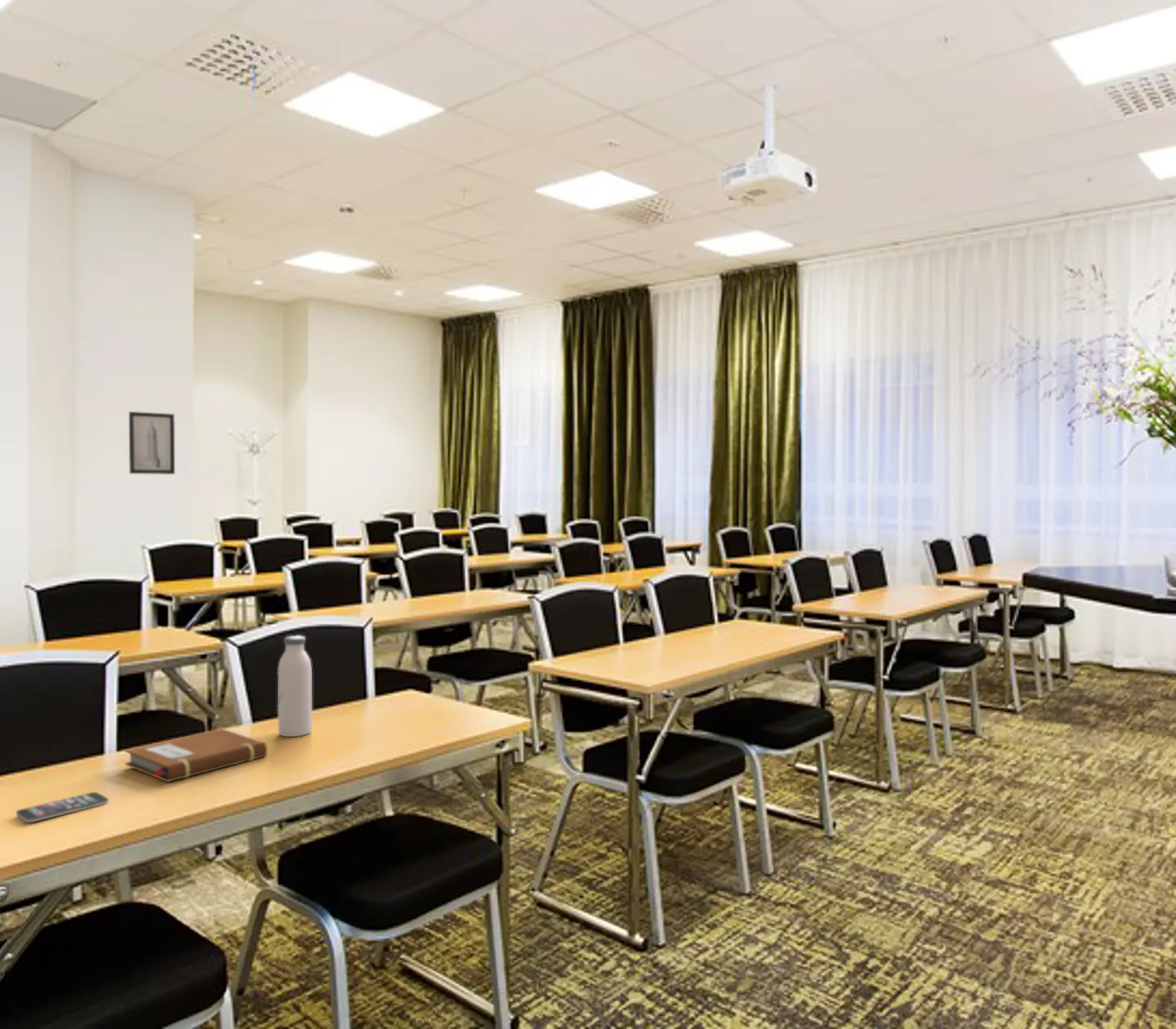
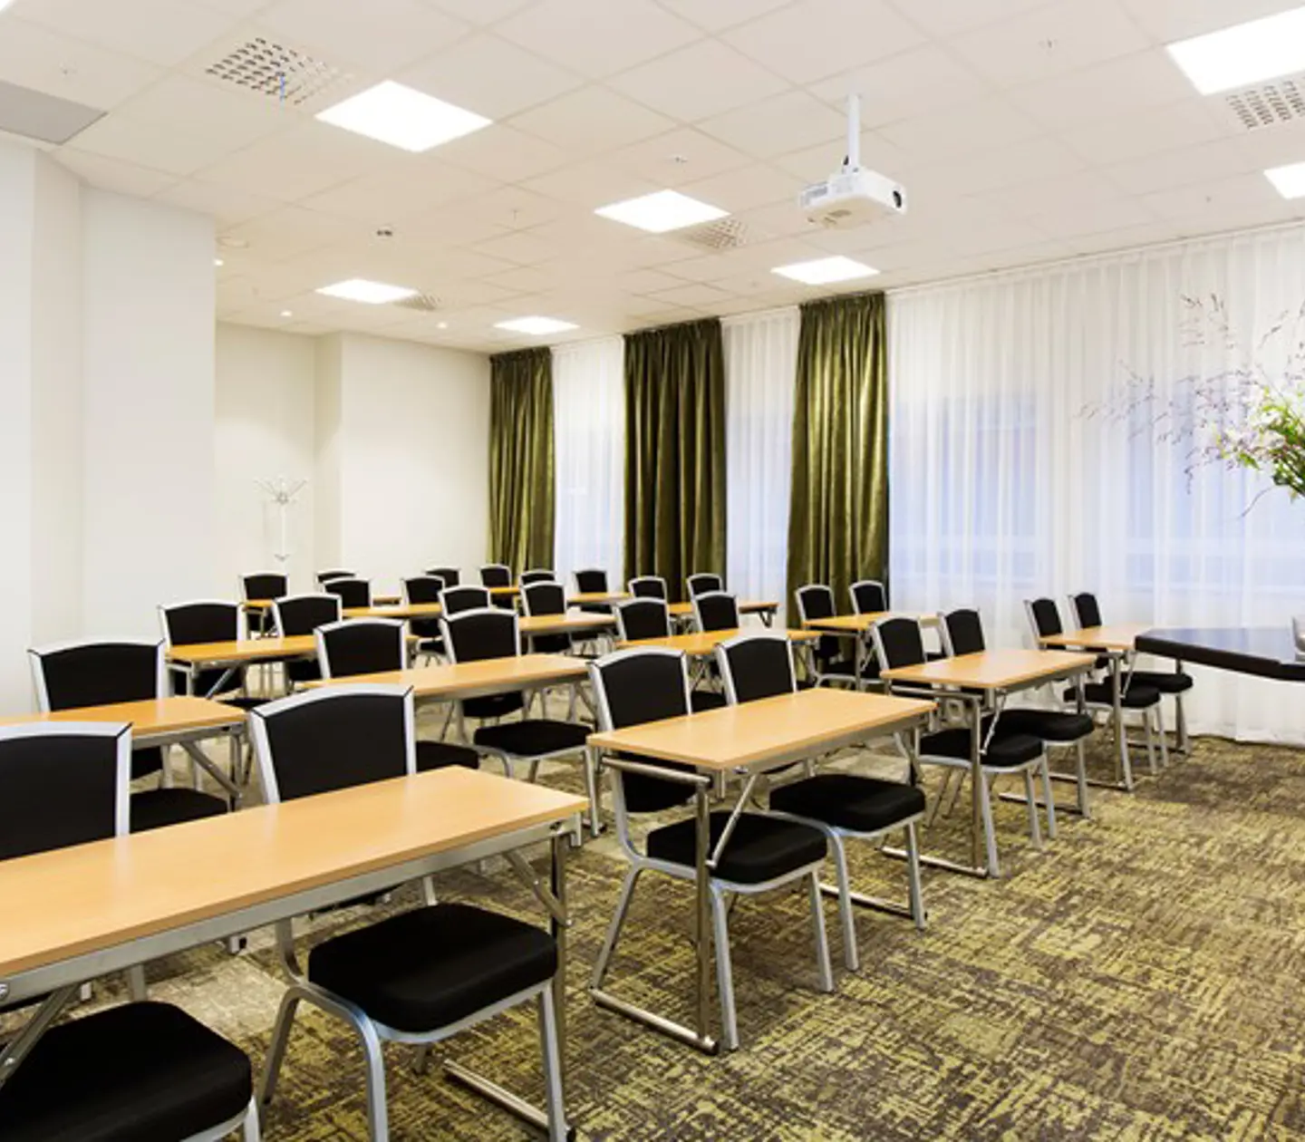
- smartphone (63, 806)
- wall art (152, 443)
- water bottle (295, 684)
- notebook (194, 754)
